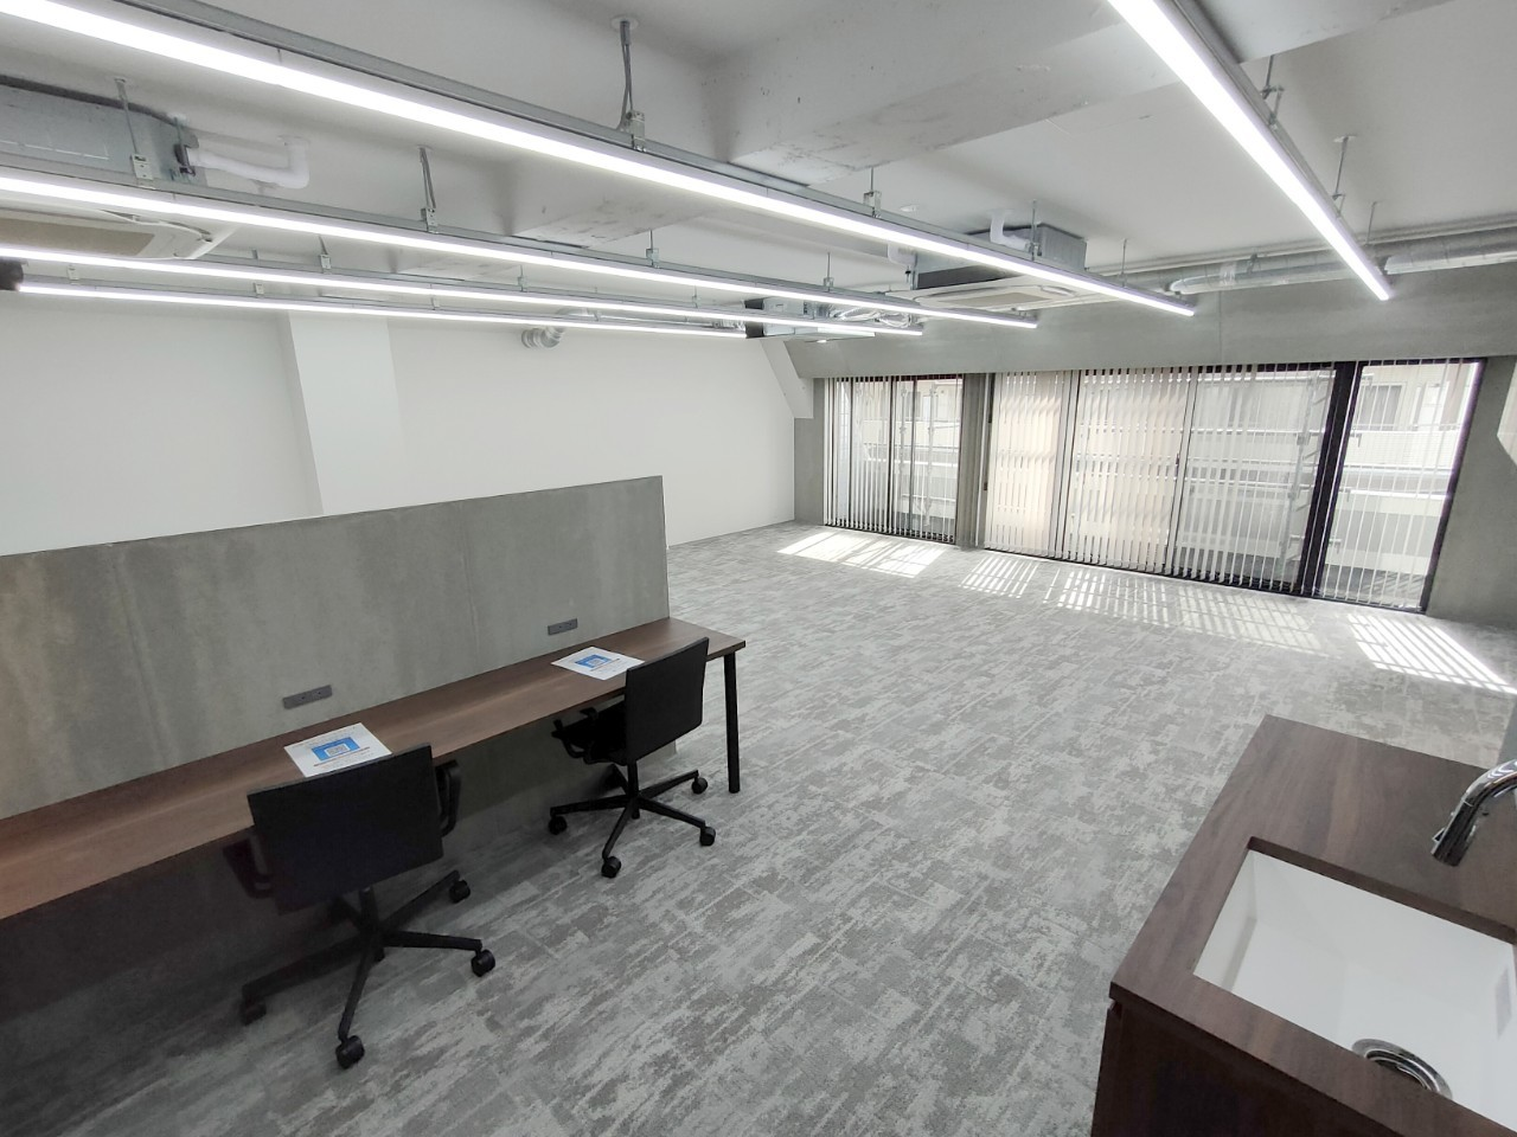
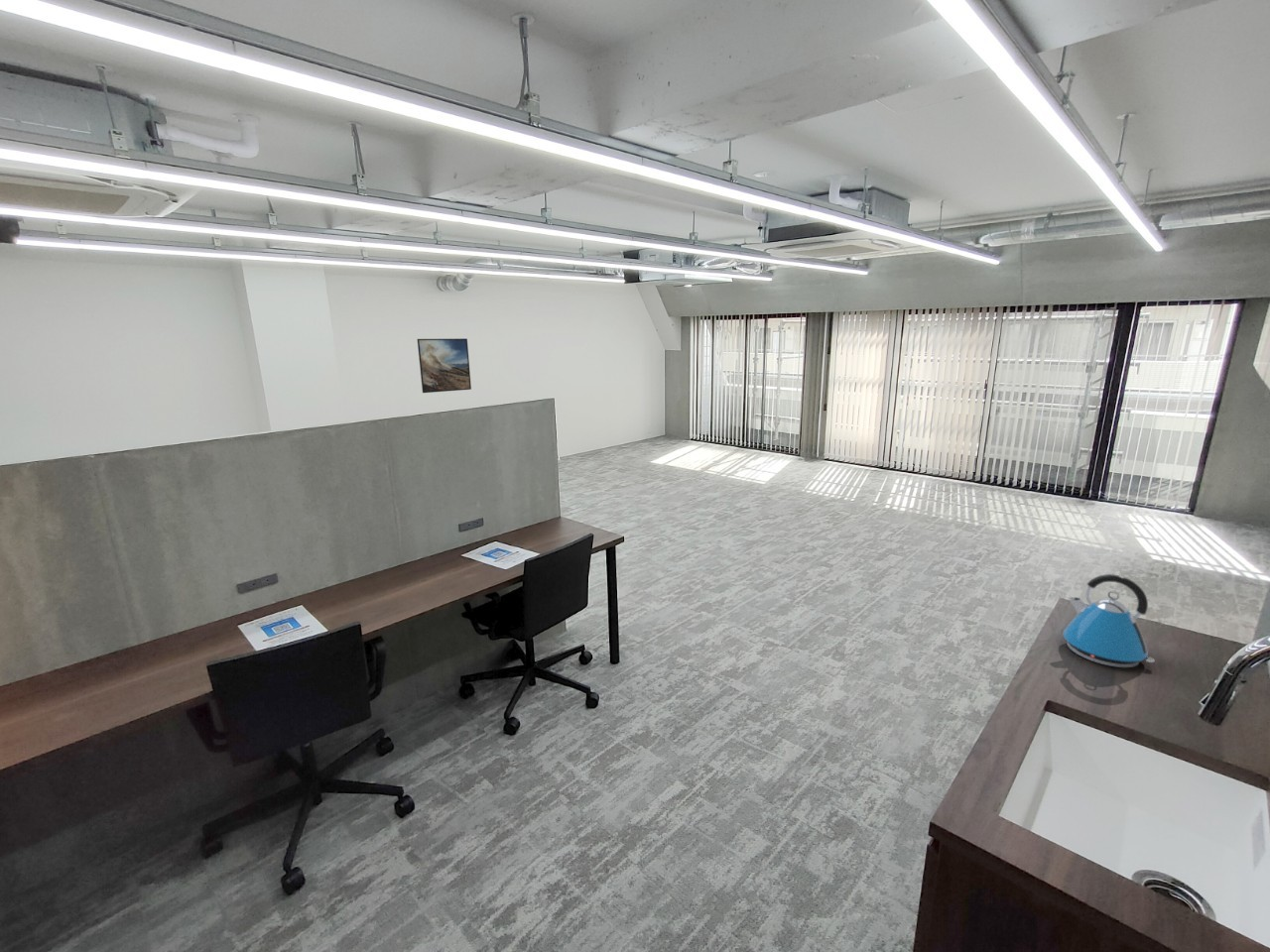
+ kettle (1112, 615)
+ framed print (444, 365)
